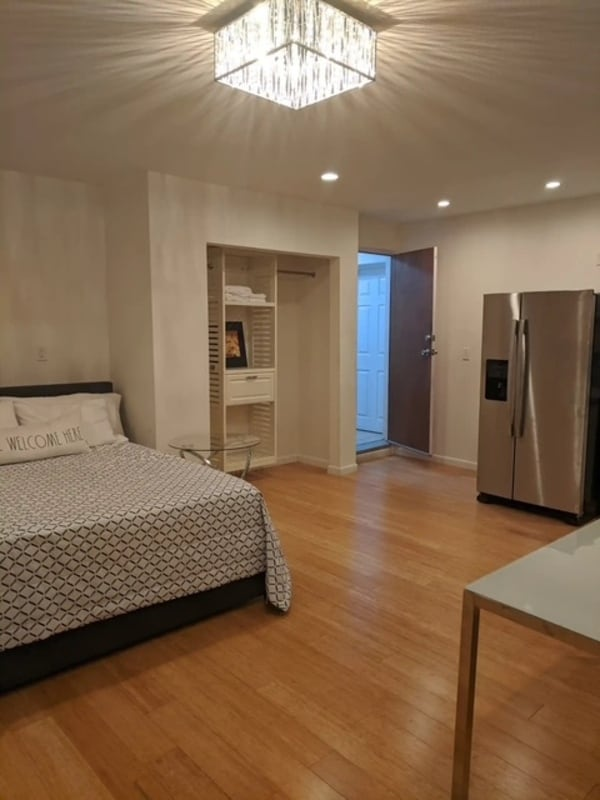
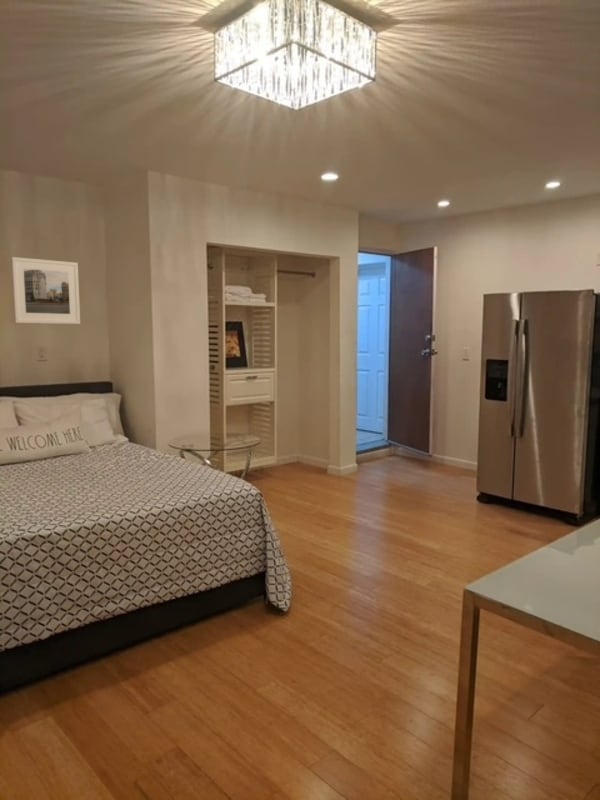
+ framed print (47, 291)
